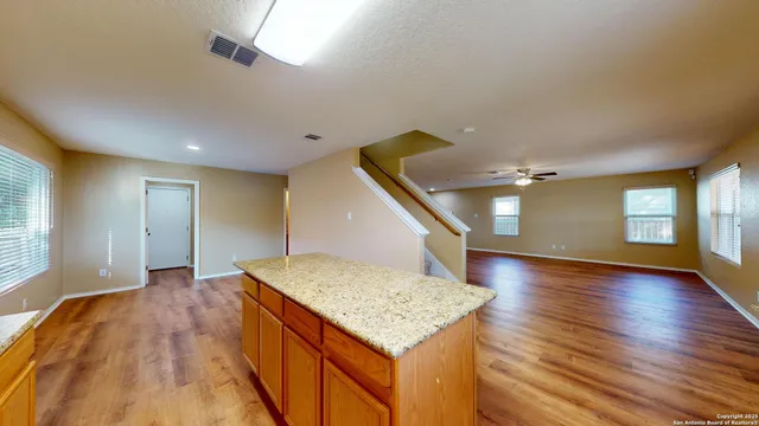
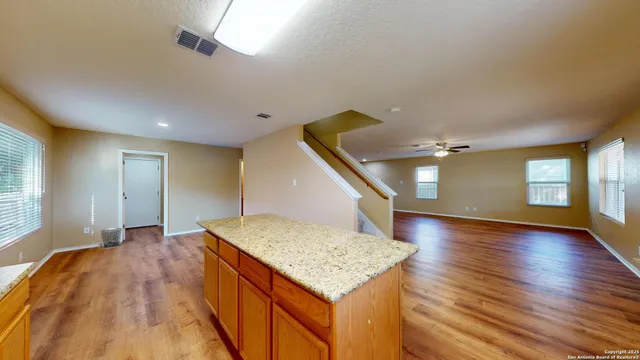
+ trash can (111, 238)
